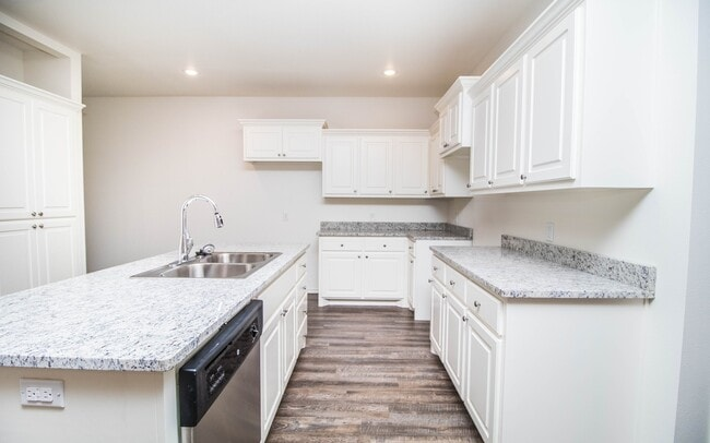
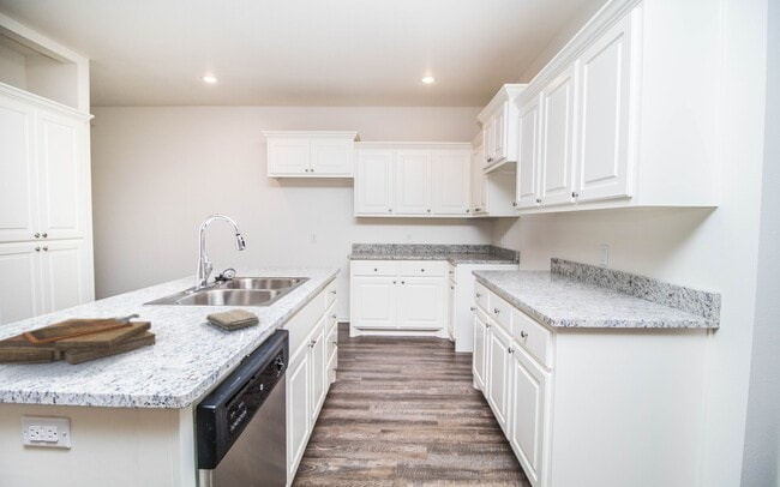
+ washcloth (233, 318)
+ clipboard (74, 336)
